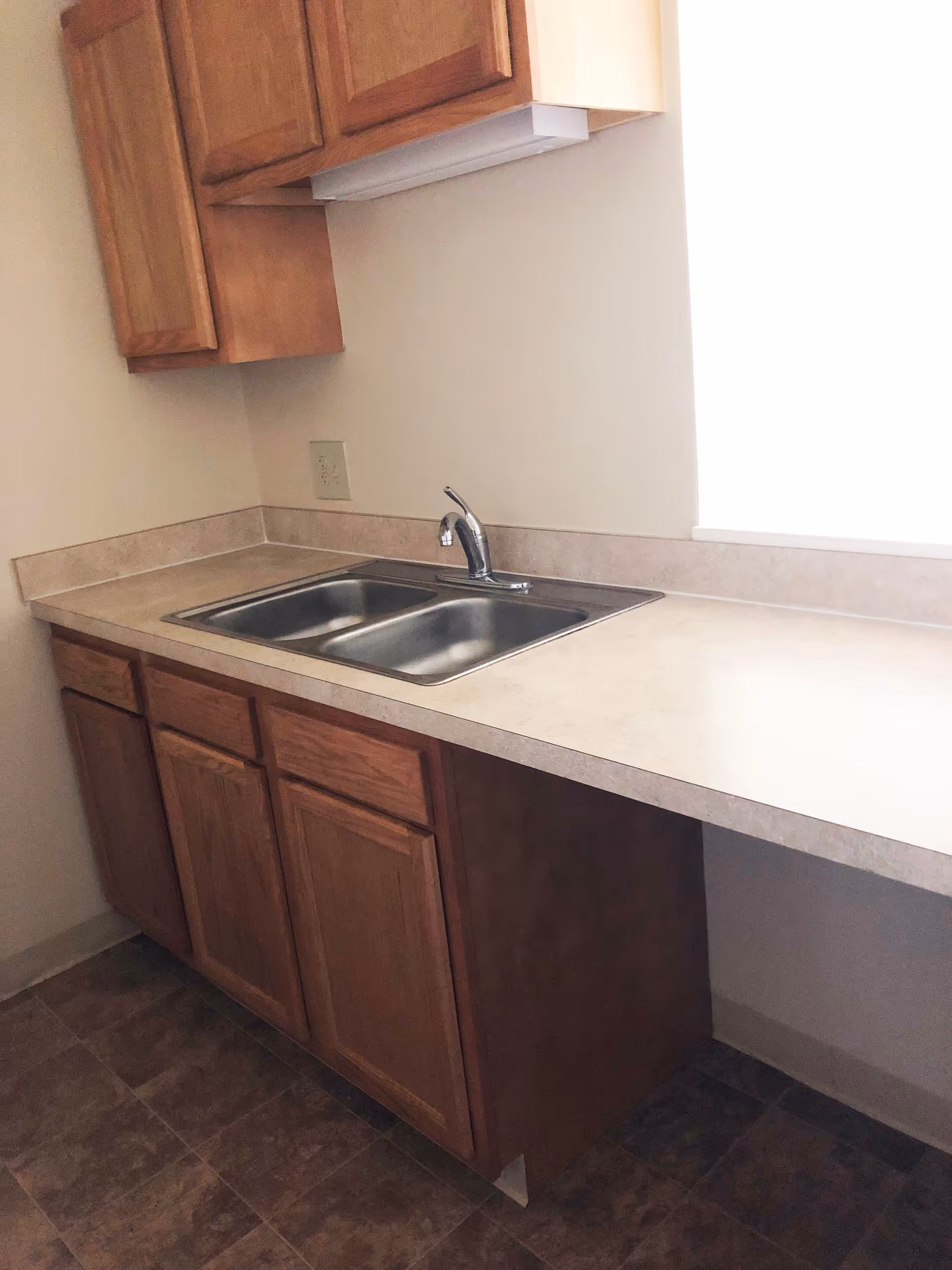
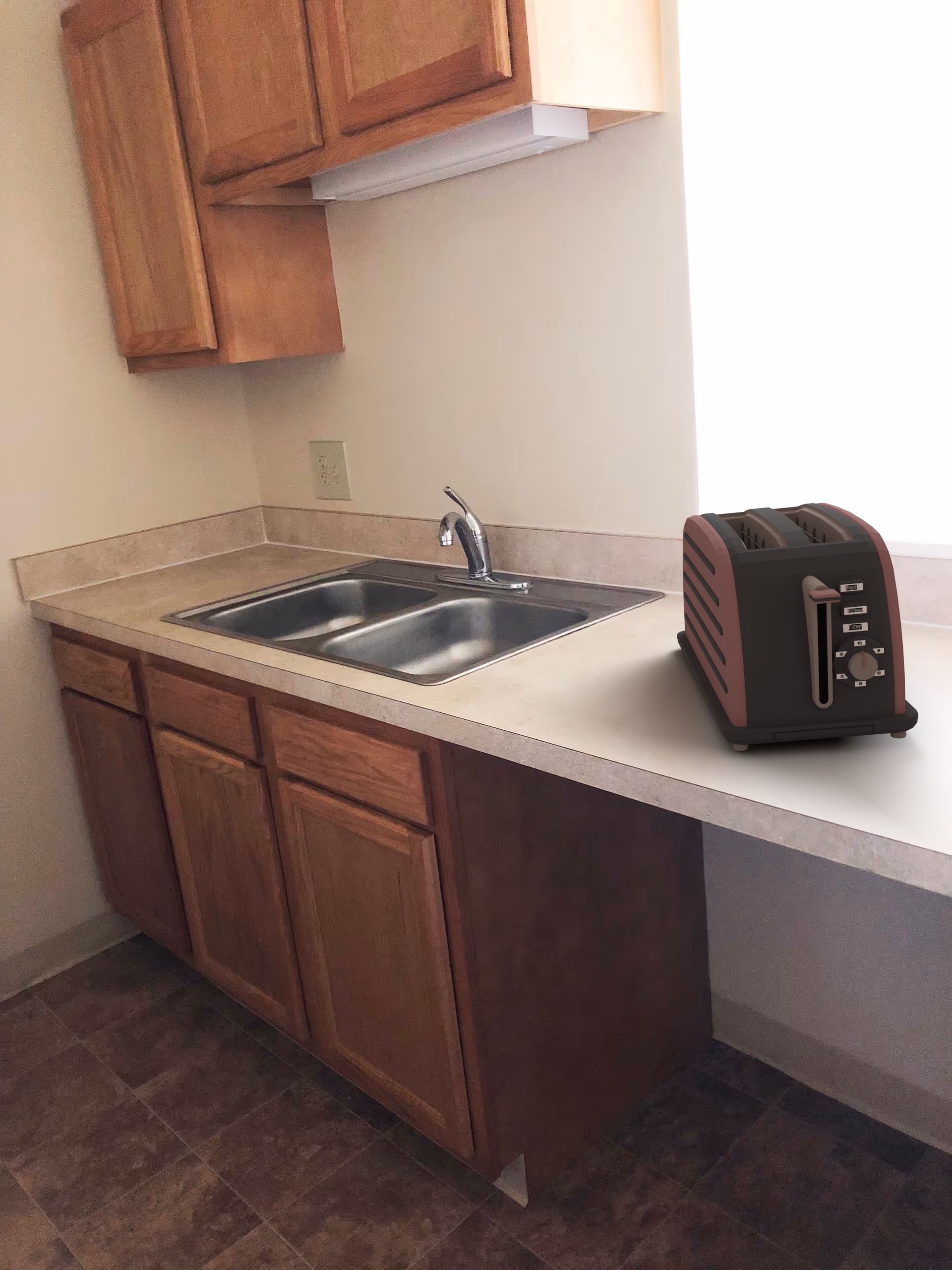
+ toaster (779, 606)
